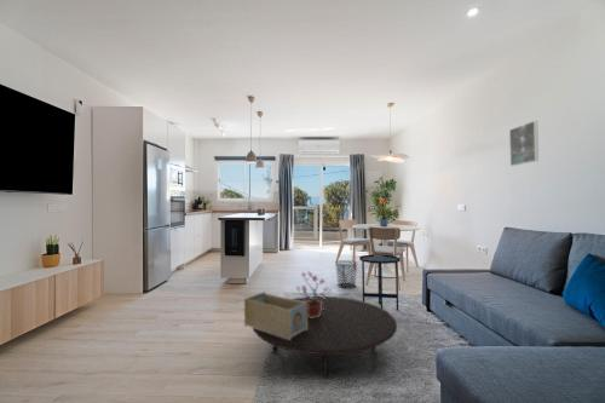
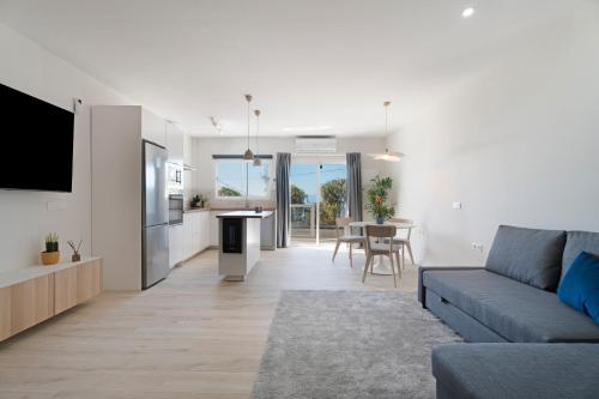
- waste bin (346, 274)
- potted plant (312, 290)
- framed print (523, 144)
- side table (380, 283)
- decorative box (275, 313)
- table (323, 333)
